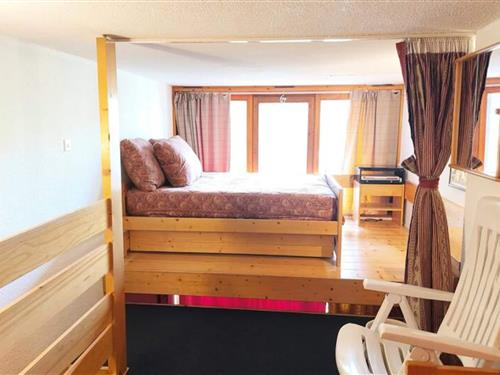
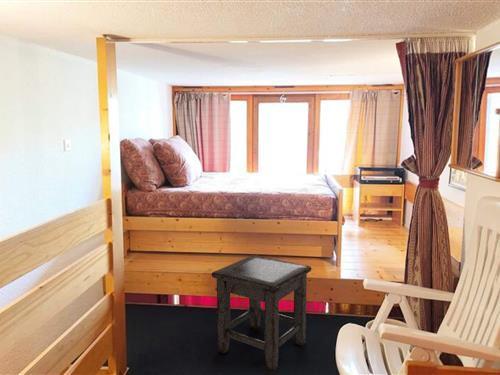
+ stool (262, 309)
